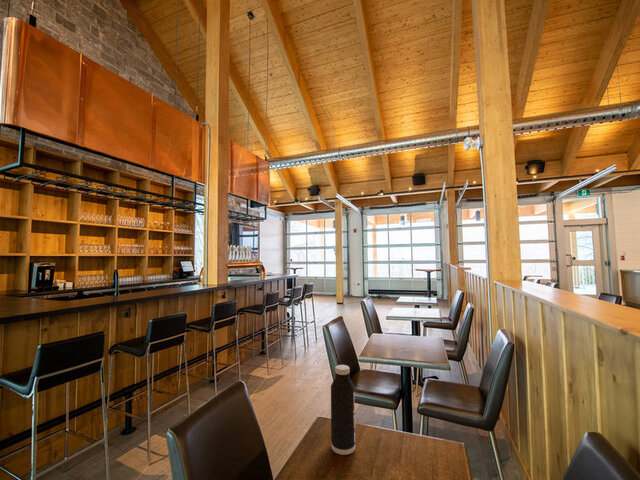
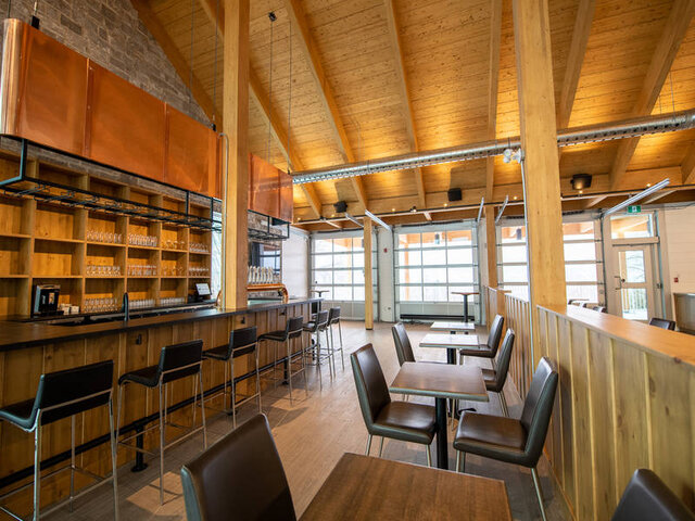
- water bottle (343, 406)
